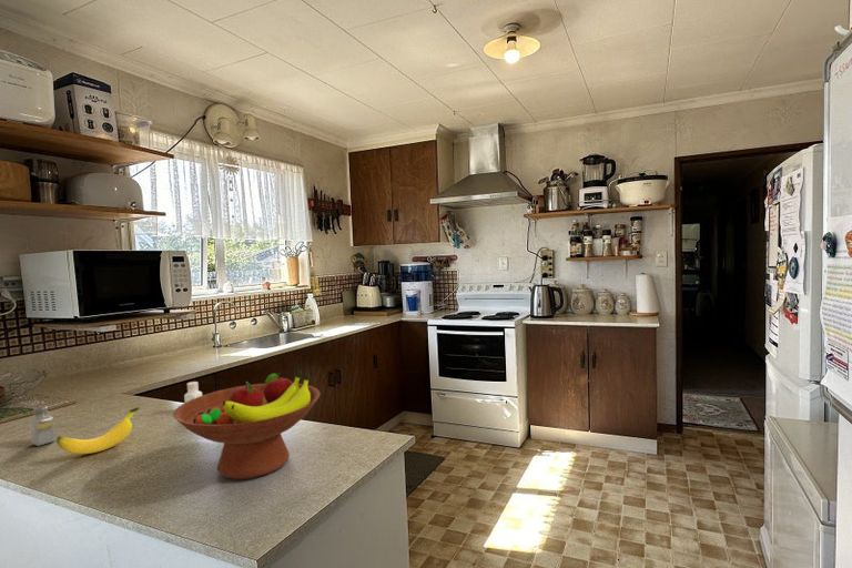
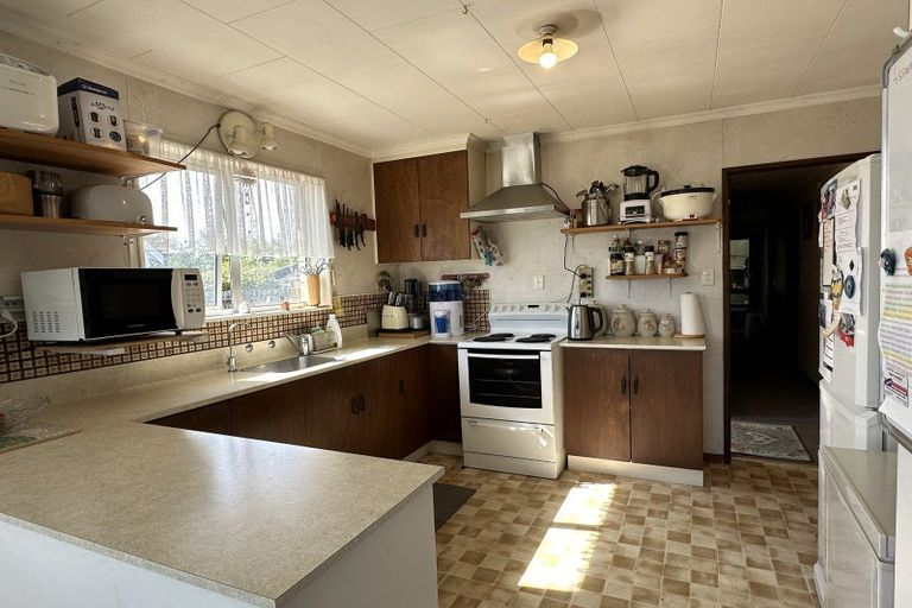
- pepper shaker (193, 397)
- fruit bowl (251, 420)
- banana (103, 435)
- saltshaker (41, 425)
